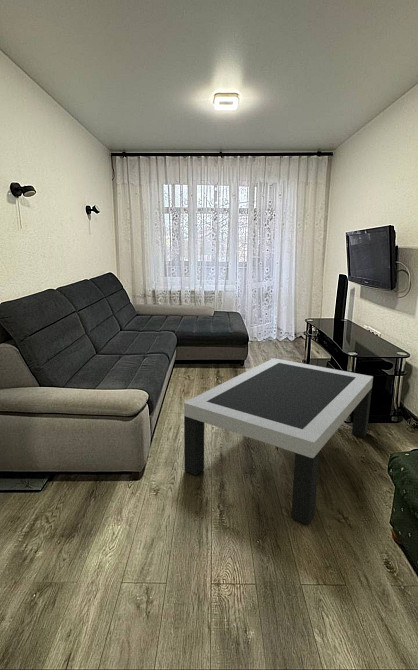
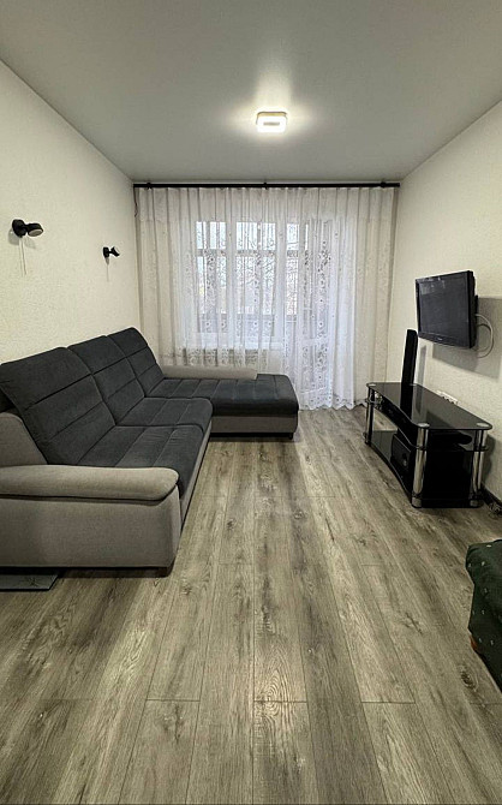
- coffee table (286, 419)
